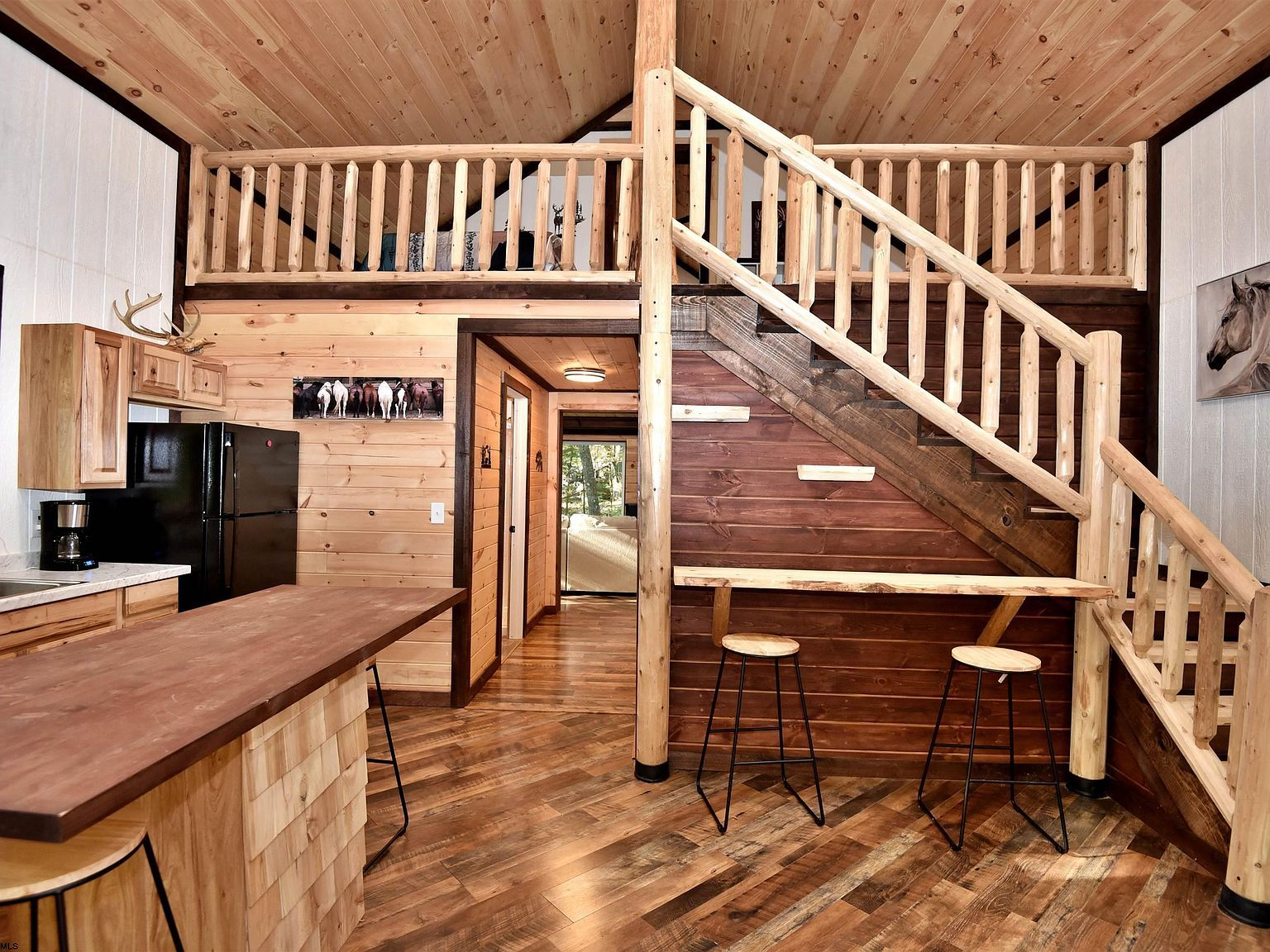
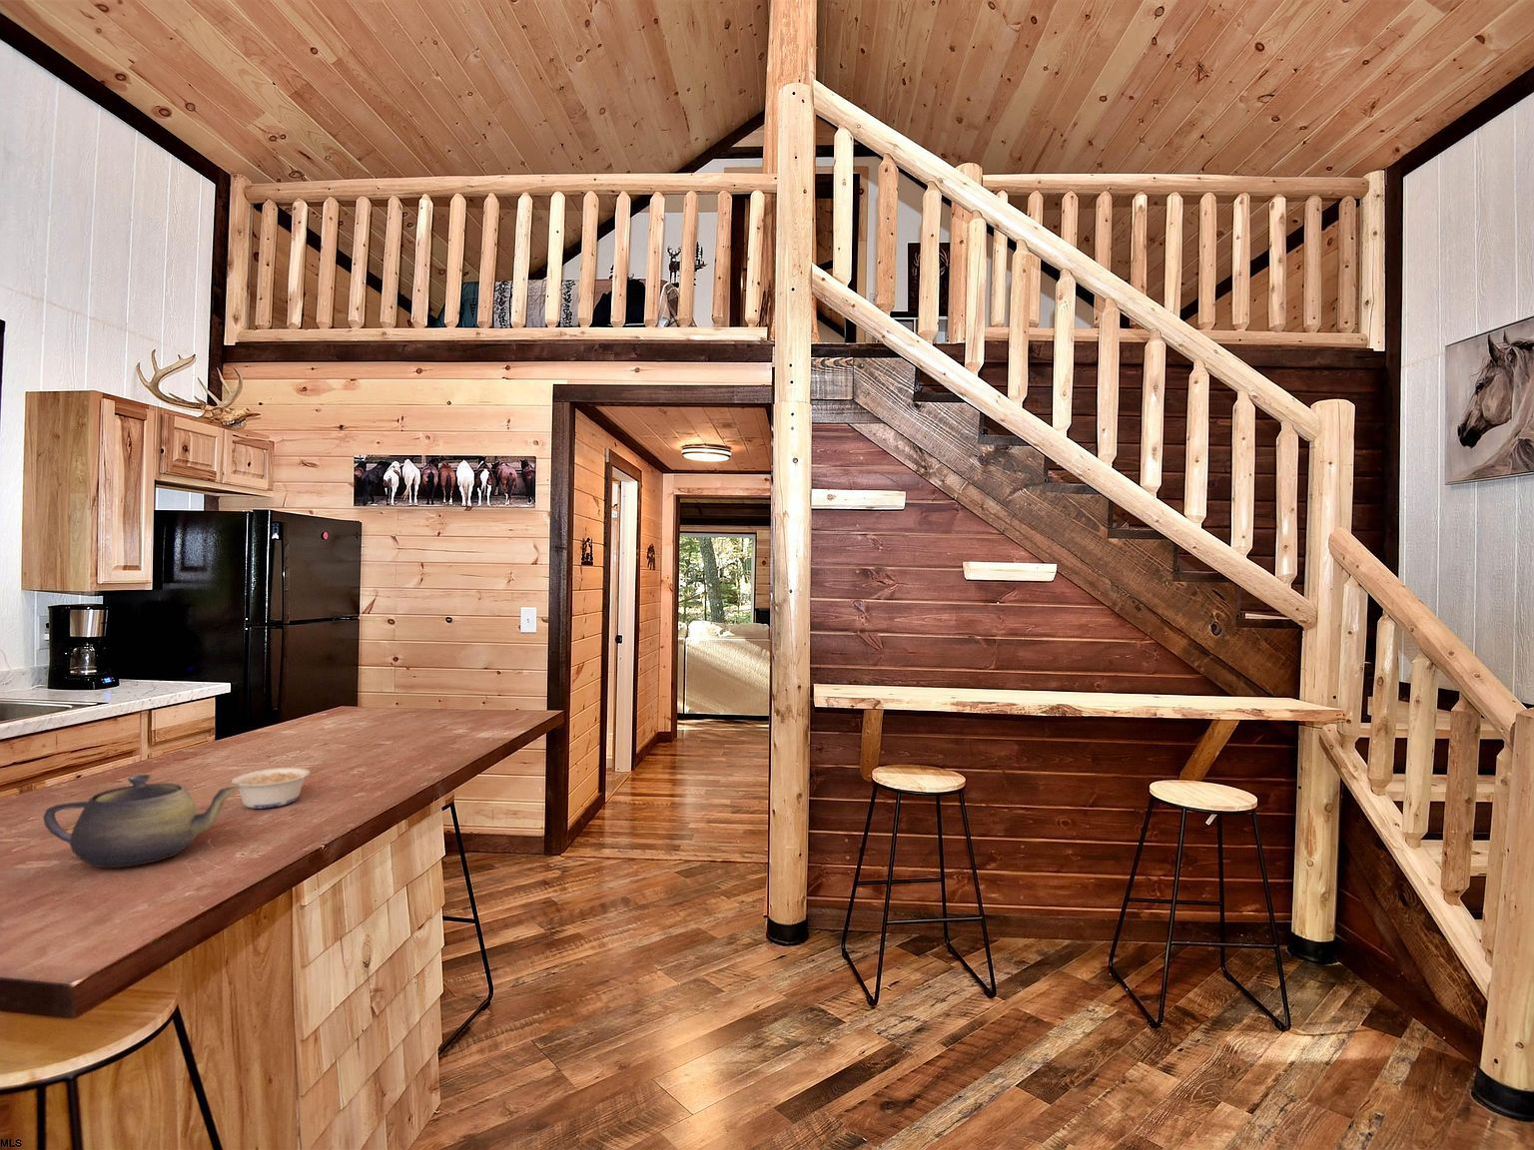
+ legume (269, 786)
+ teapot (145, 815)
